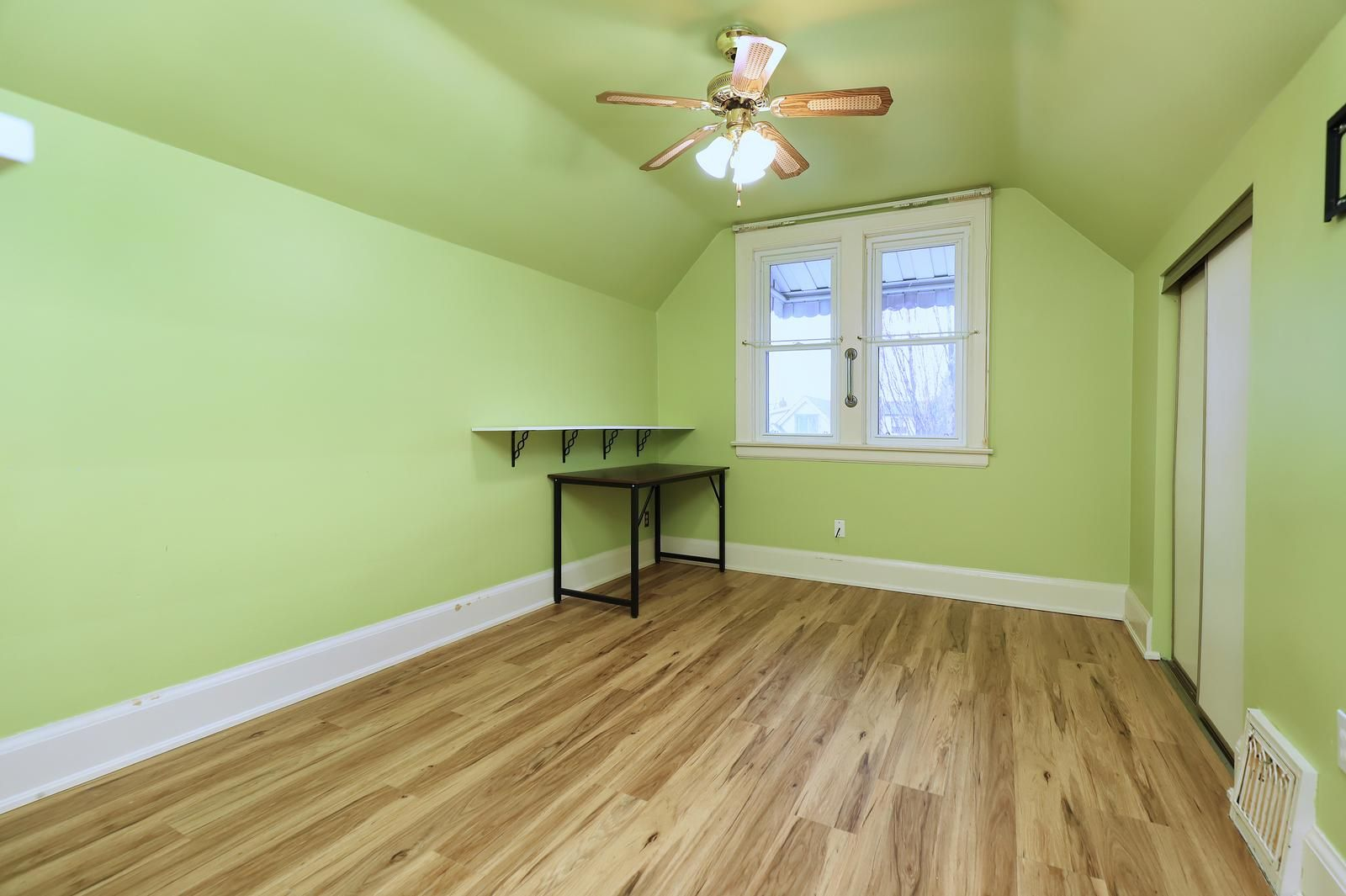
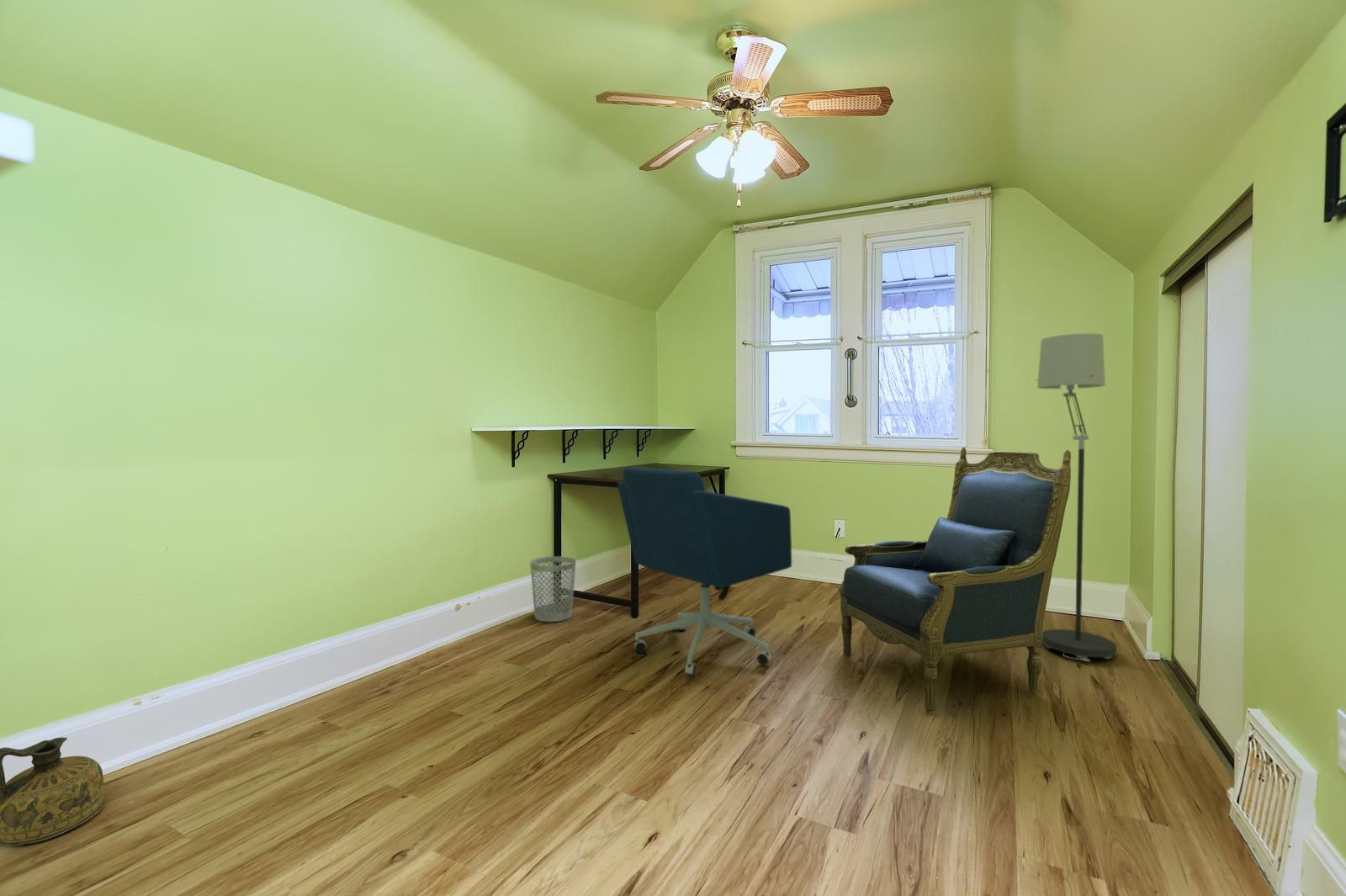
+ ceramic jug (50, 777)
+ wastebasket (553, 588)
+ office chair (703, 559)
+ floor lamp (1078, 482)
+ armchair (946, 561)
